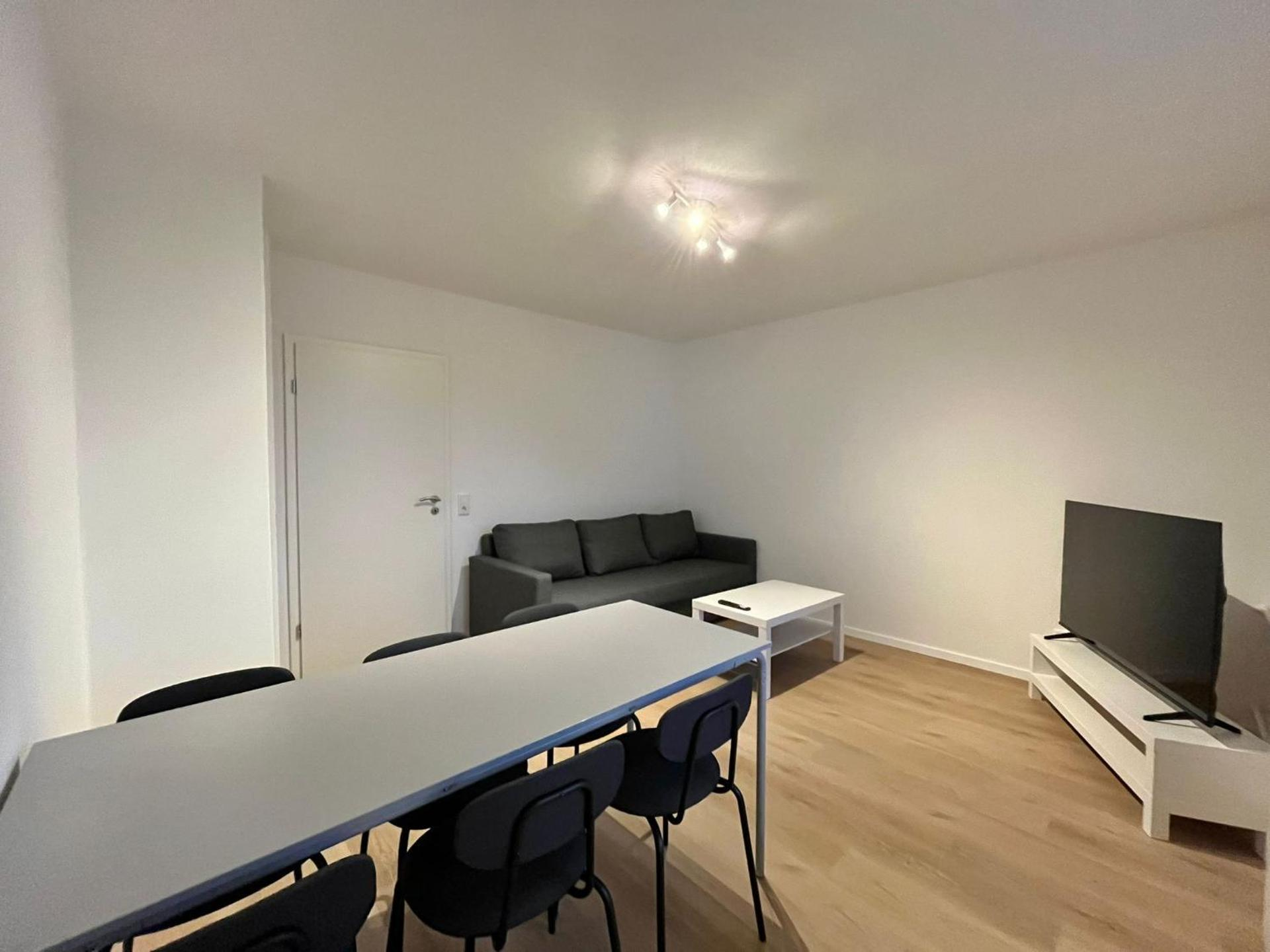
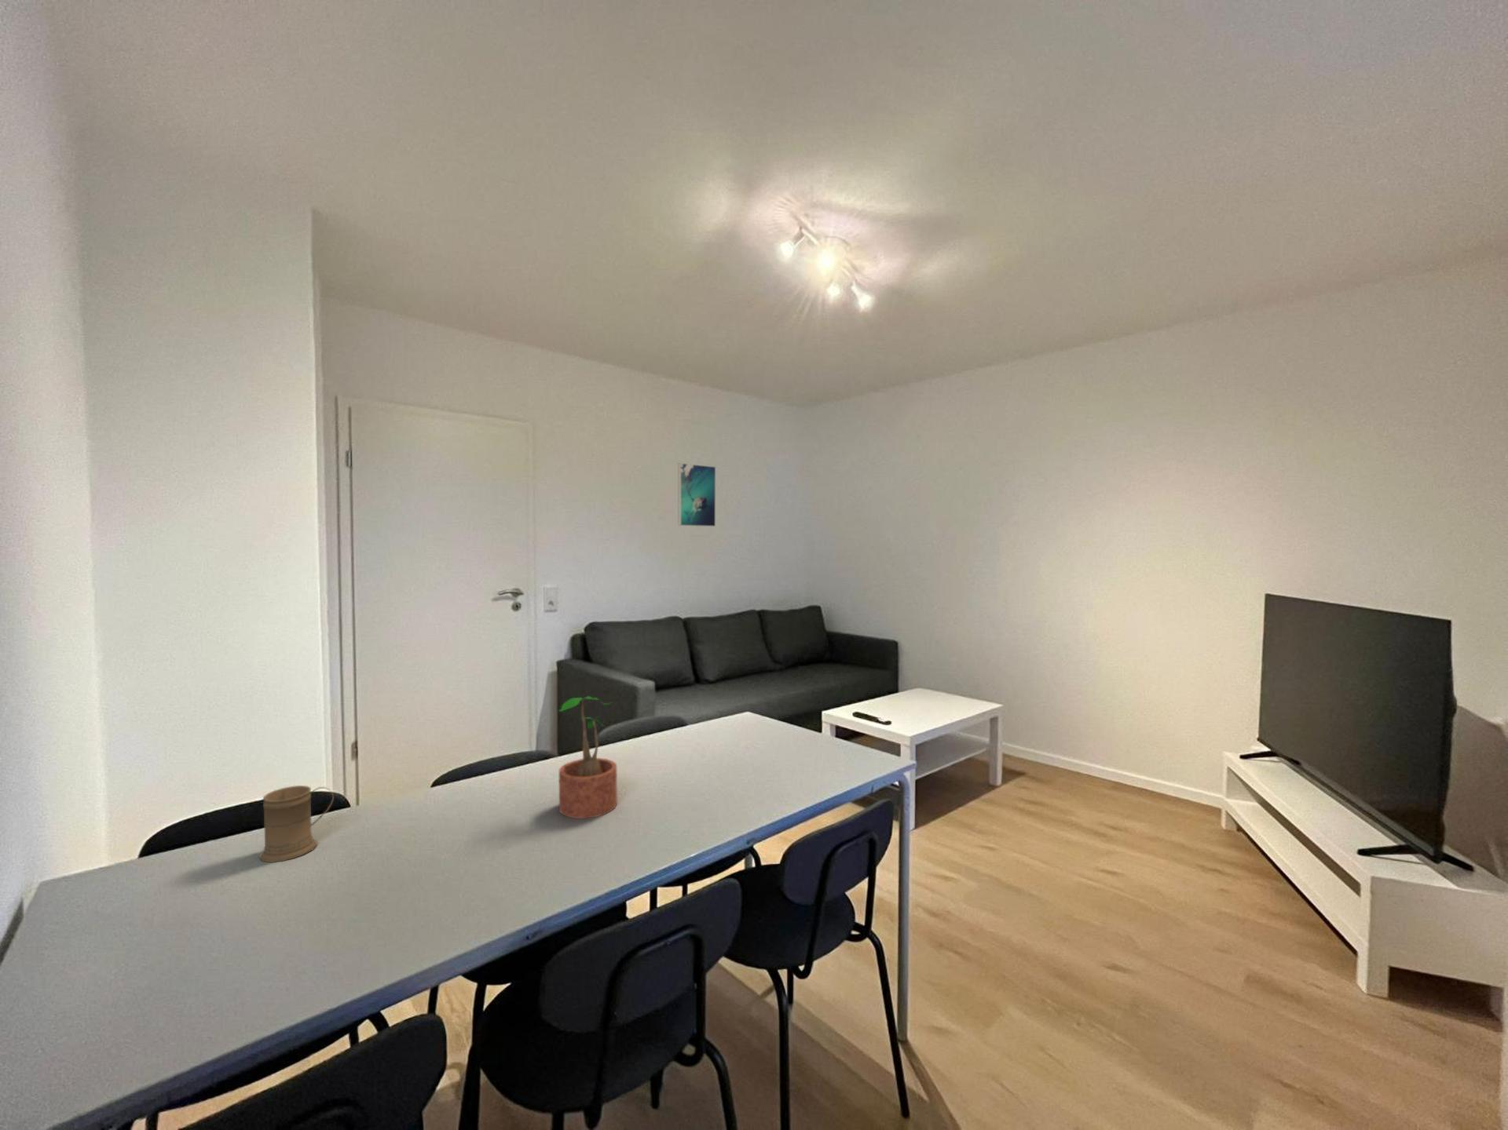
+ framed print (697, 495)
+ mug (297, 819)
+ potted plant (584, 750)
